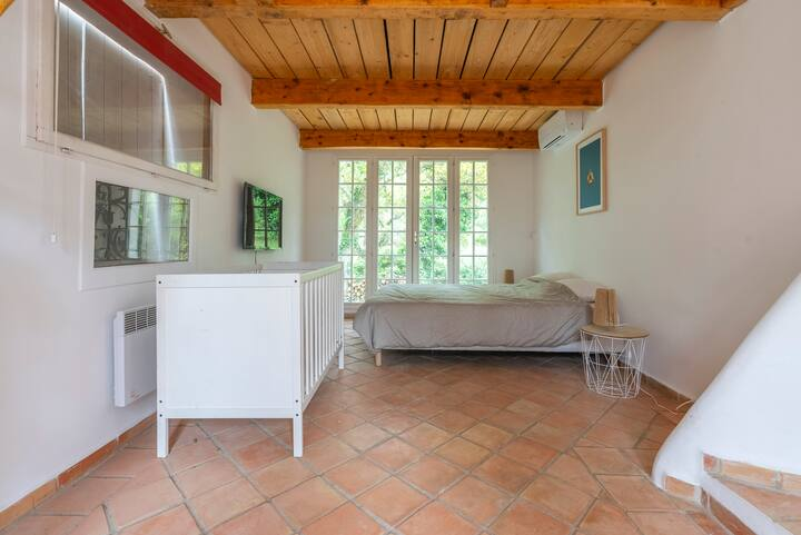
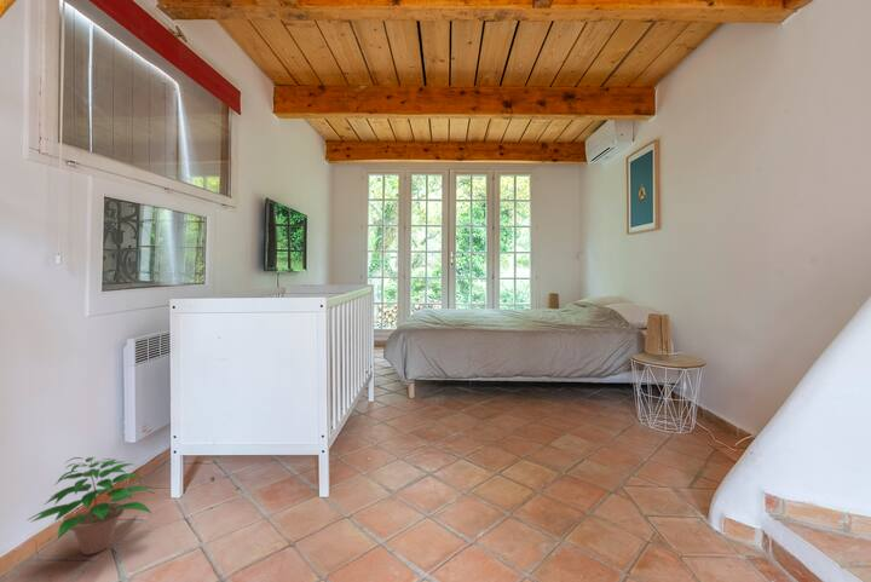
+ potted plant (98, 497)
